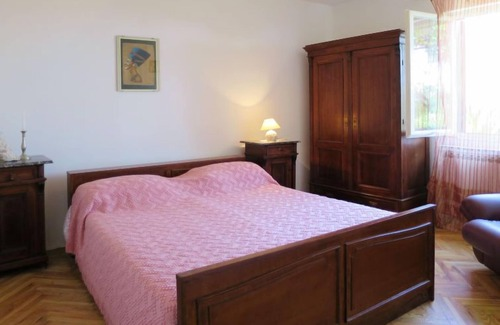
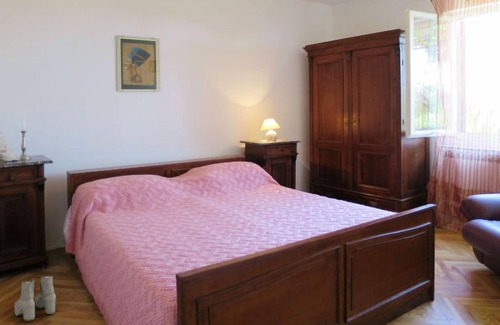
+ boots (34, 294)
